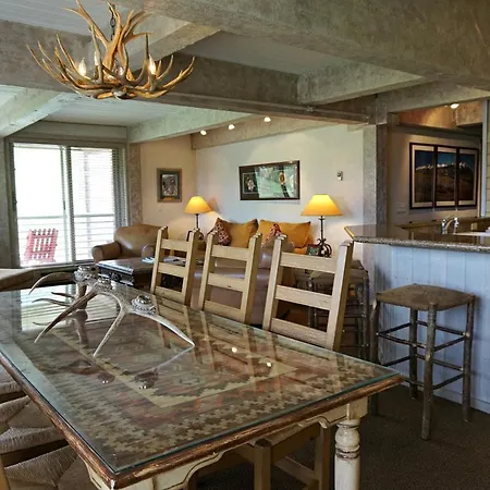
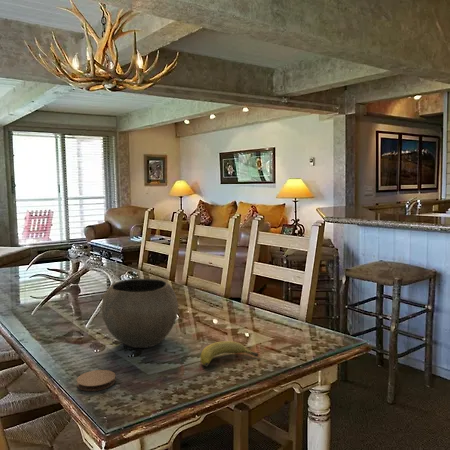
+ bowl (140, 312)
+ coaster (96, 380)
+ fruit (225, 351)
